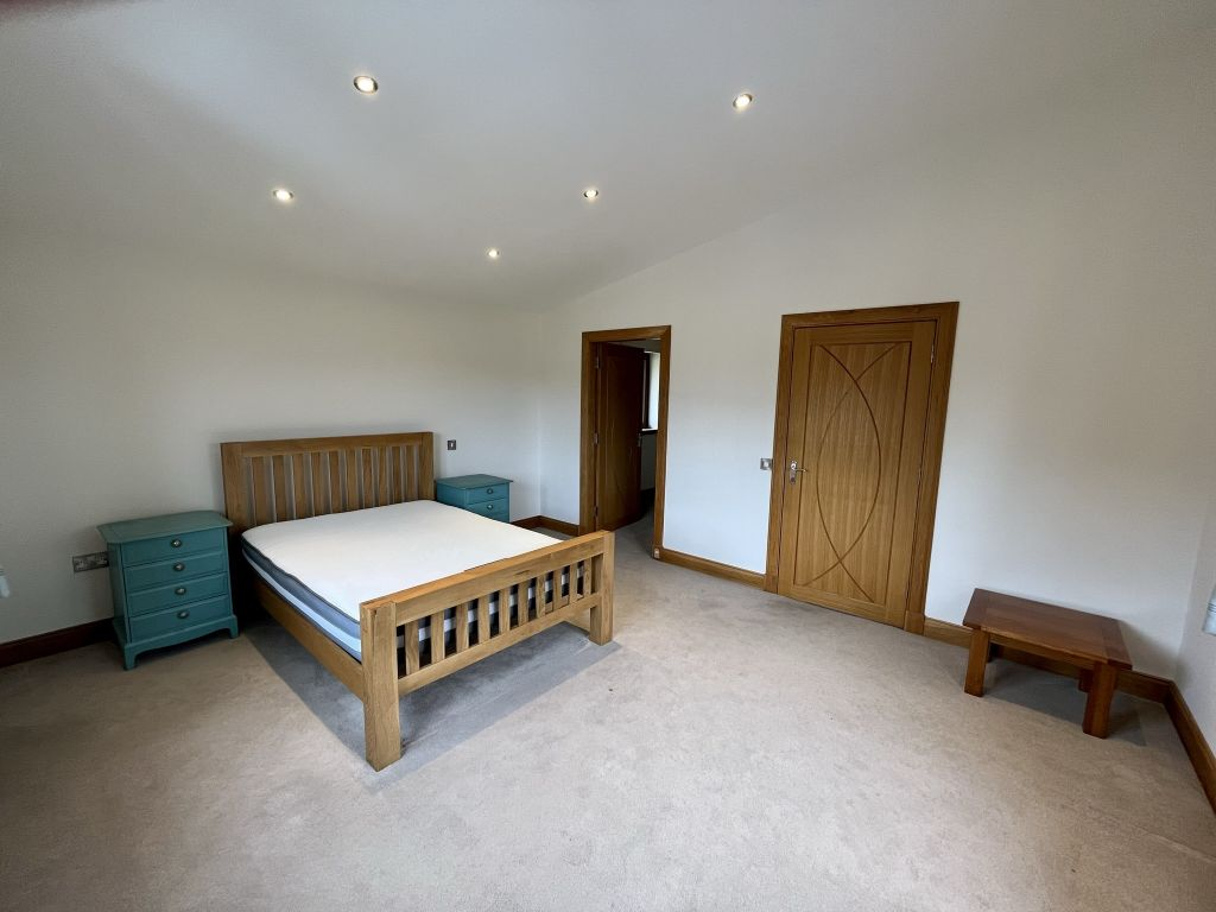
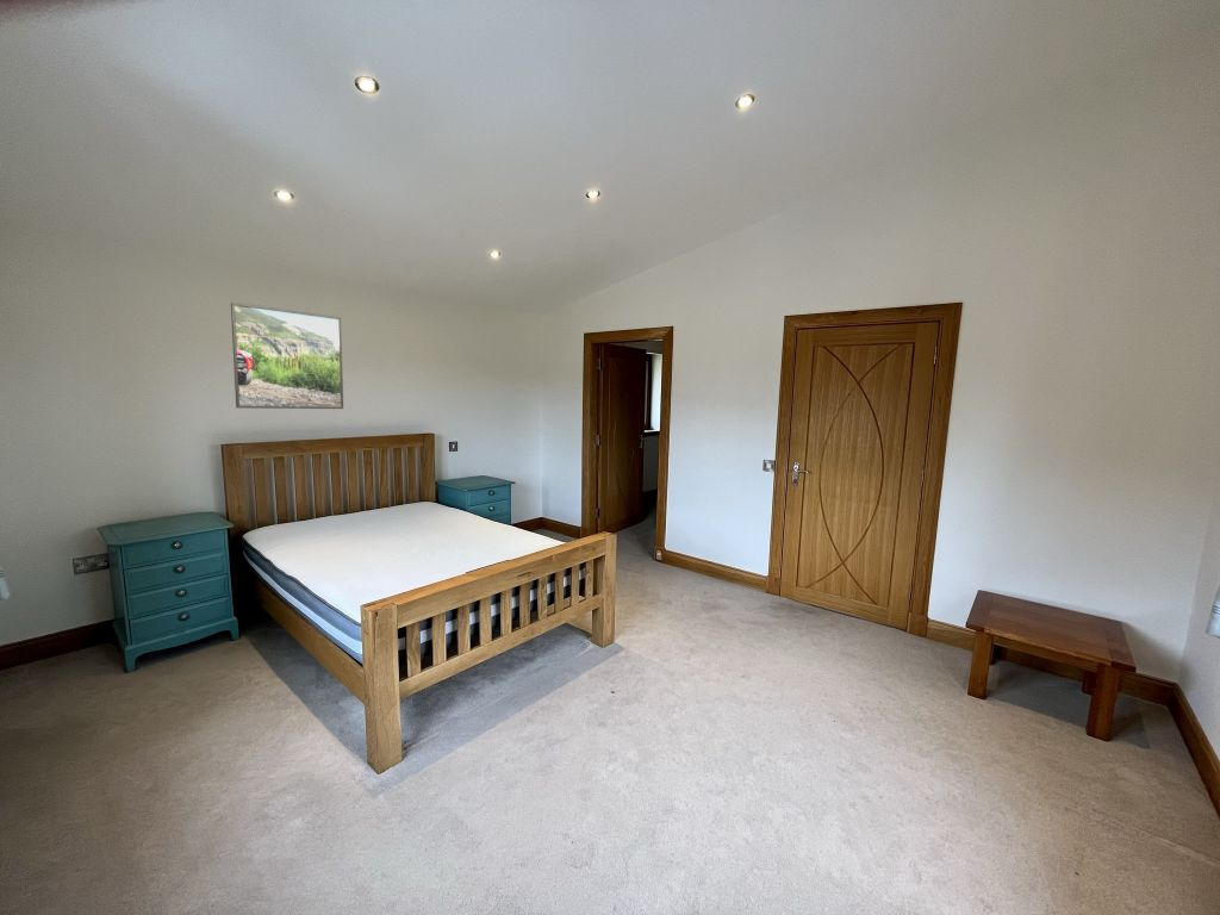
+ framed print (291, 360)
